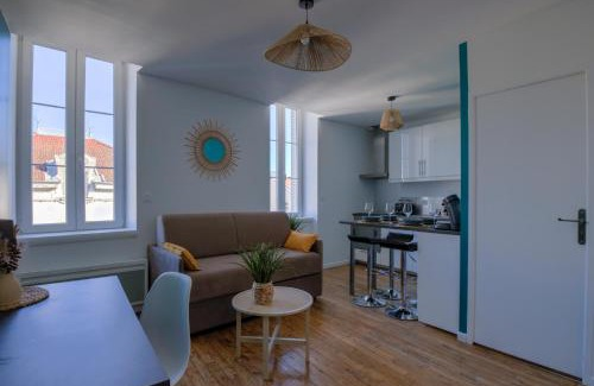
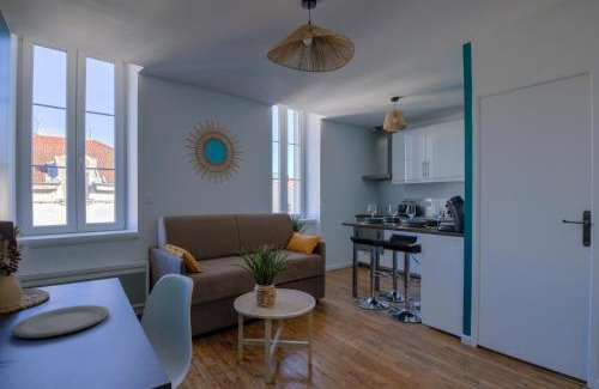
+ plate (63, 320)
